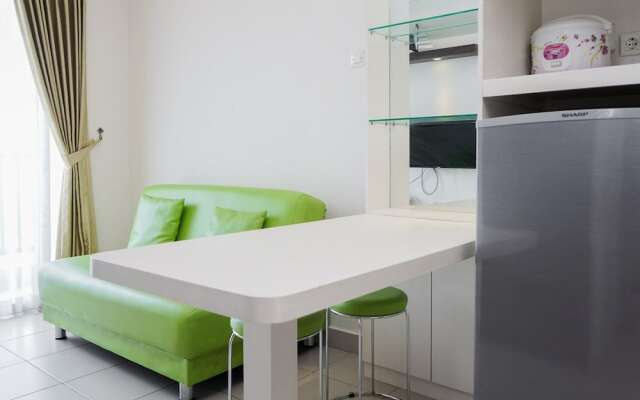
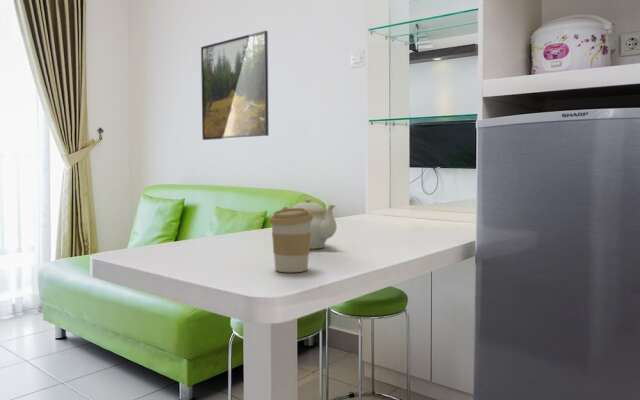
+ teapot (311, 222)
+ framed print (232, 88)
+ coffee cup (291, 239)
